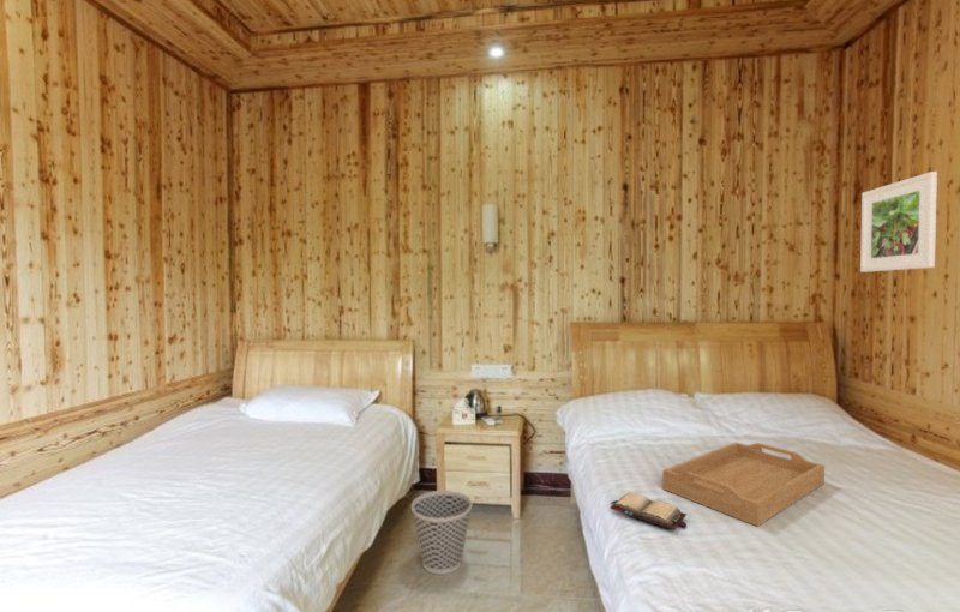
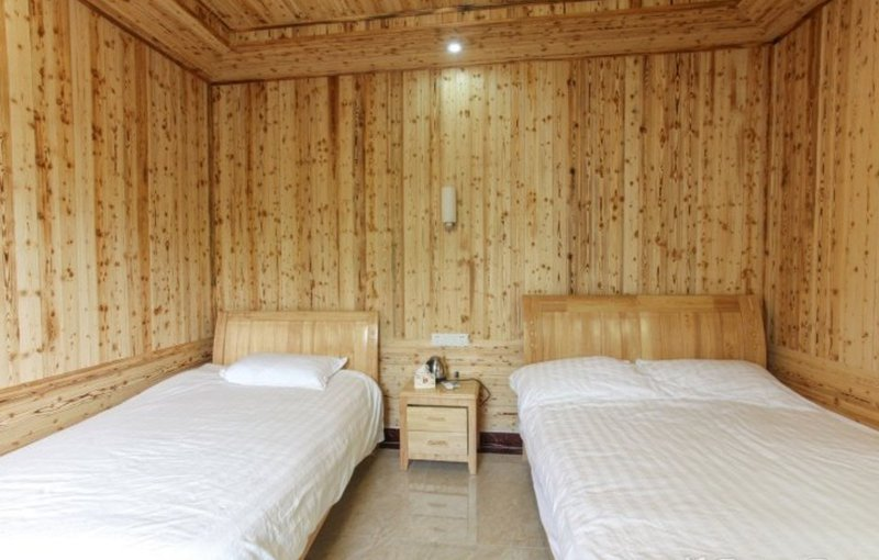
- hardback book (646, 509)
- wastebasket (442, 533)
- serving tray (744, 474)
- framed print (894, 226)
